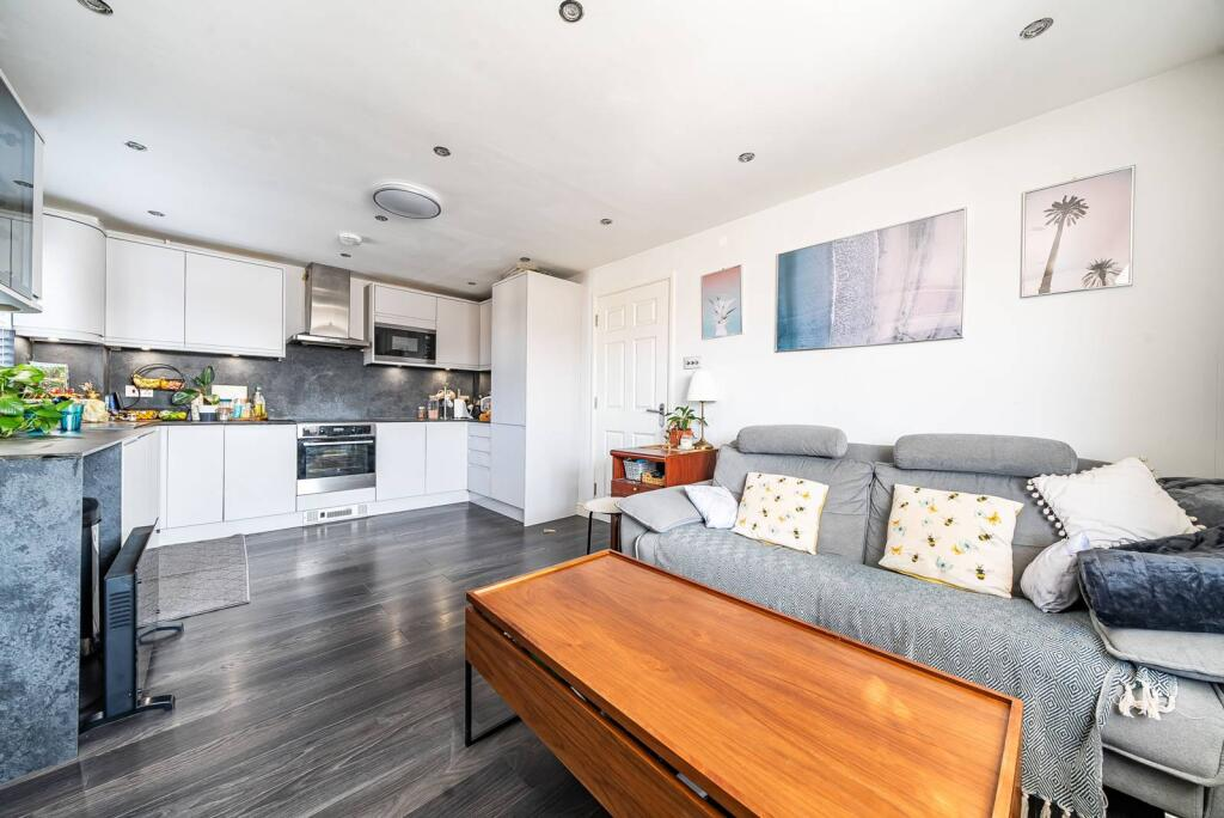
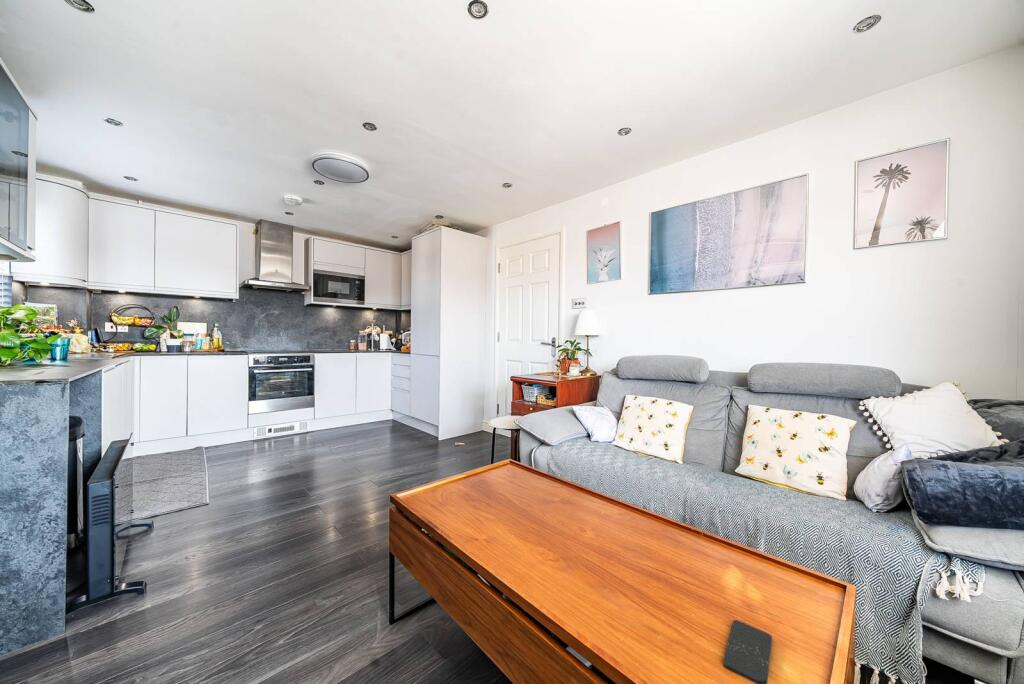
+ smartphone (748, 649)
